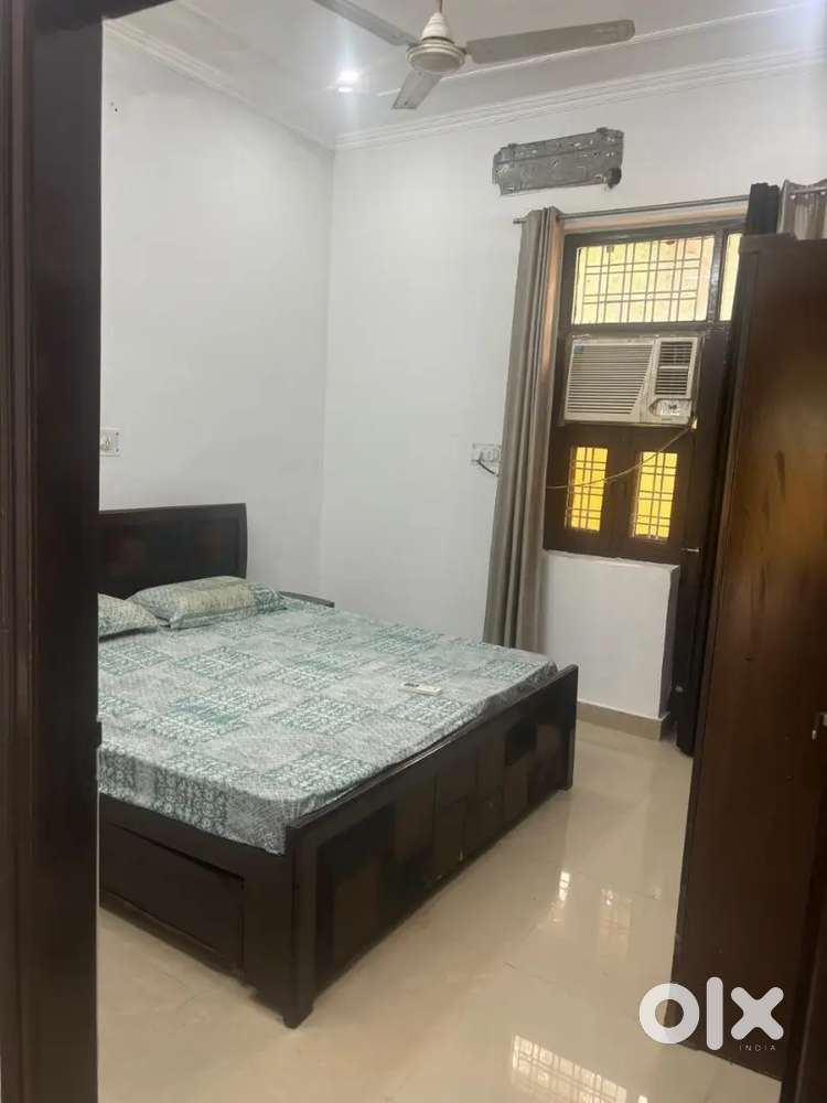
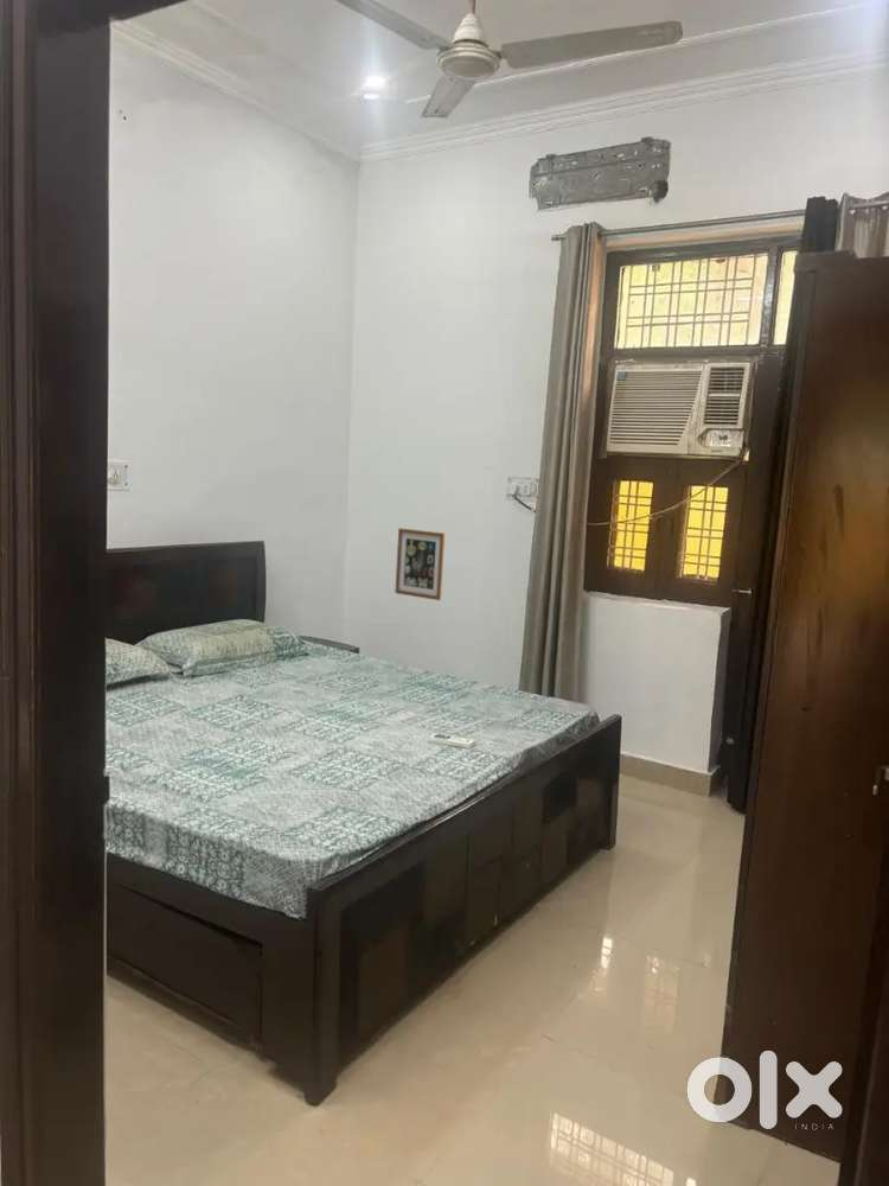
+ wall art (418, 563)
